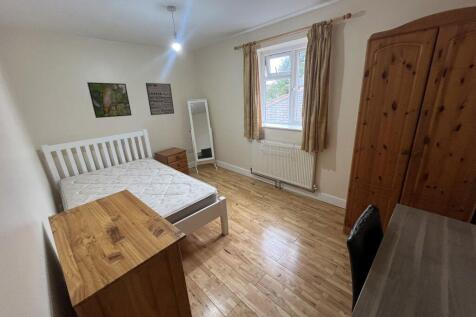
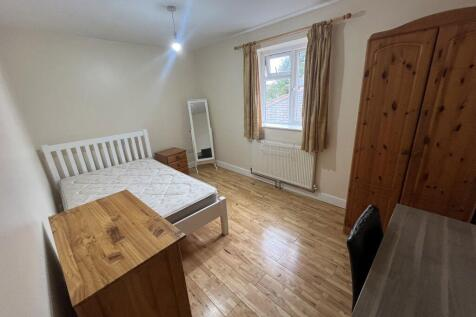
- wall art (160, 99)
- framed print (111, 100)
